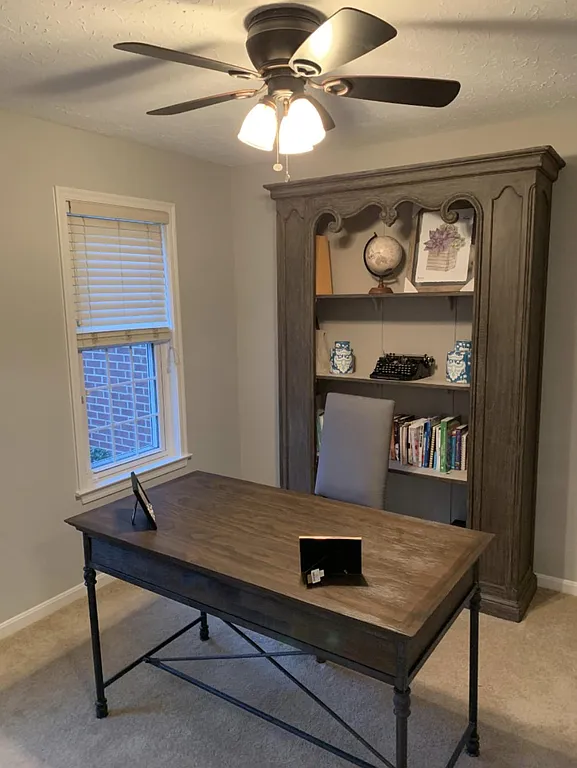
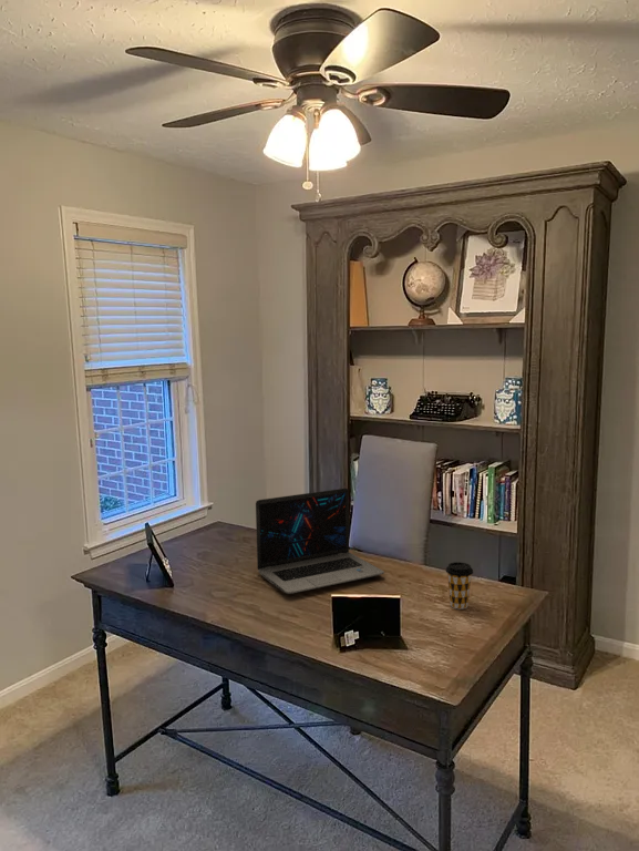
+ laptop (319, 539)
+ coffee cup (458, 585)
